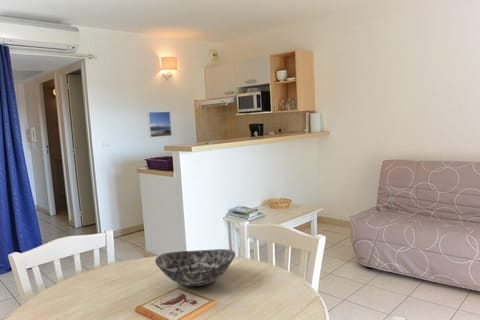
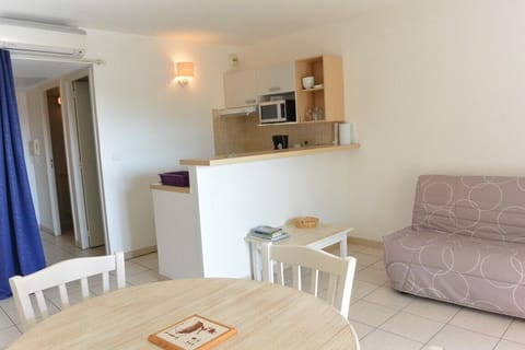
- bowl (196, 268)
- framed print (159, 124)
